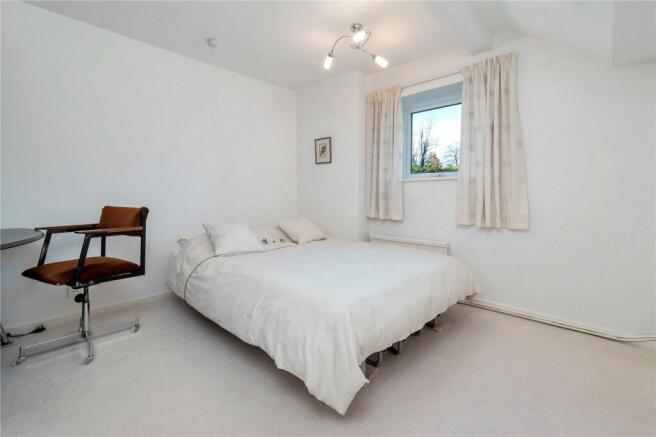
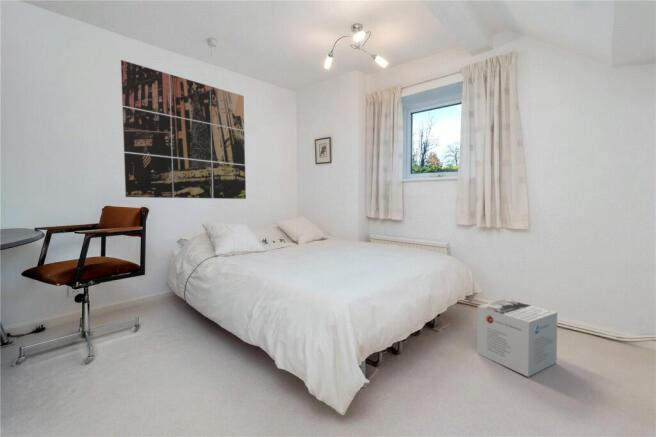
+ cardboard box (515, 333)
+ wall art (192, 139)
